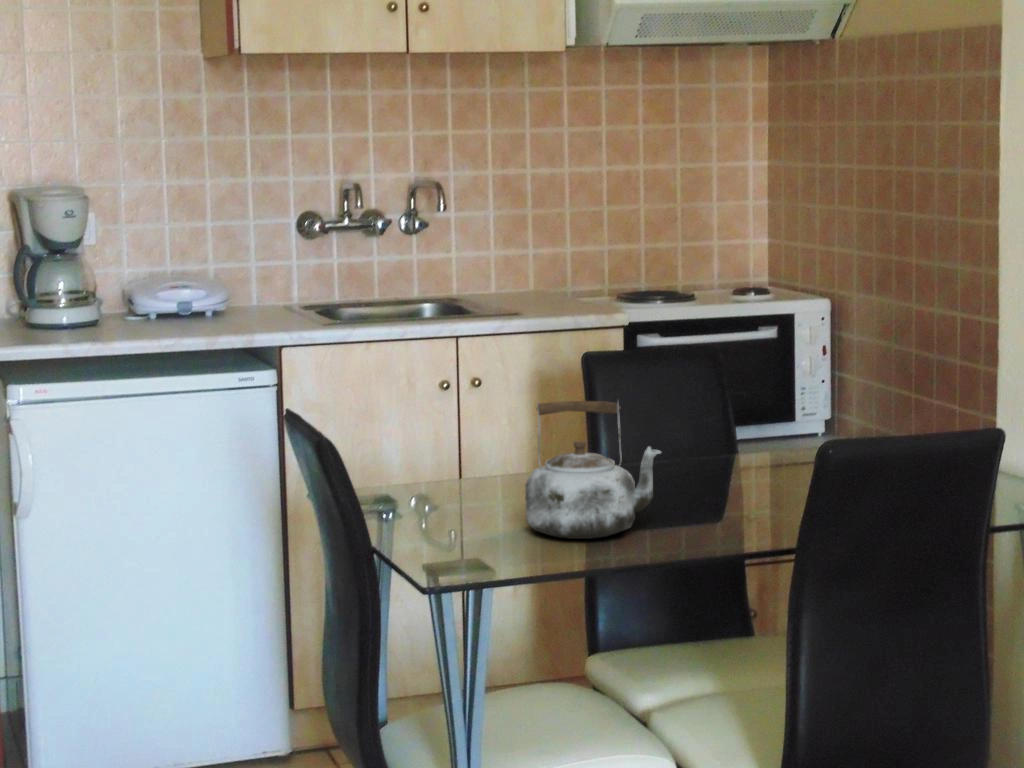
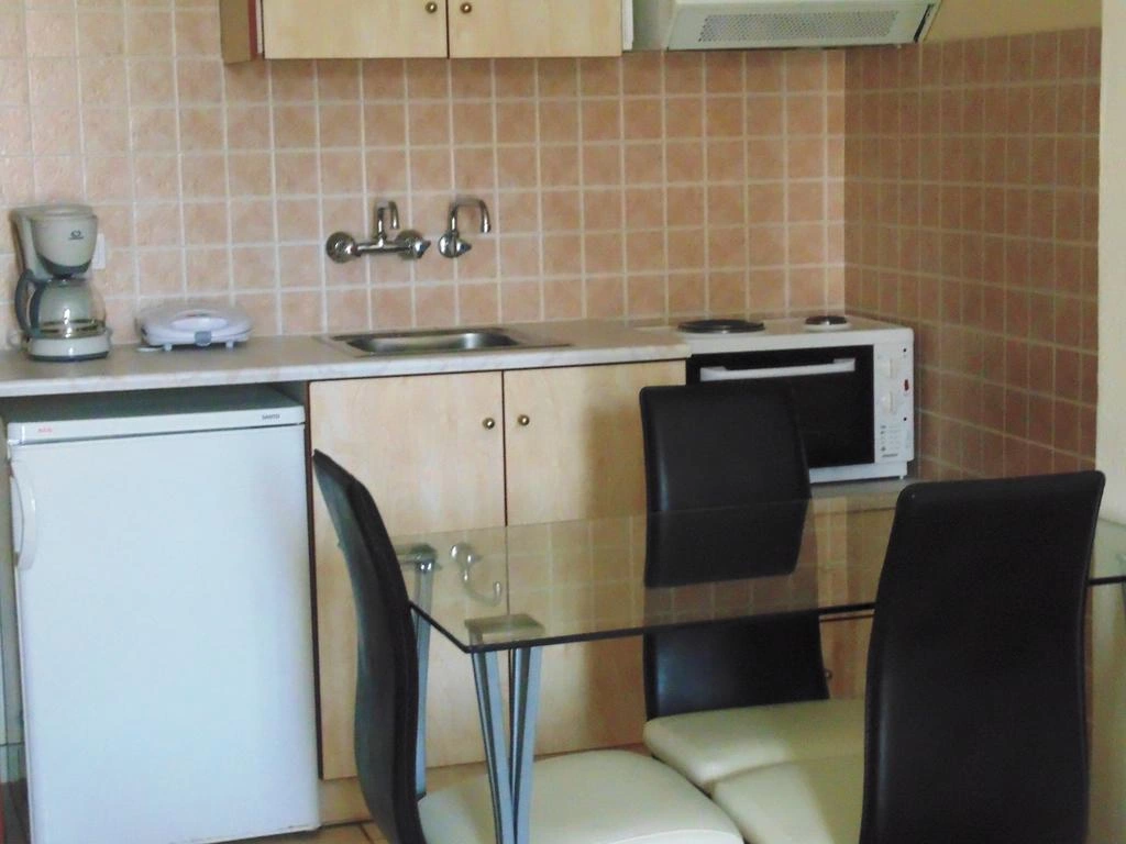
- kettle (593, 465)
